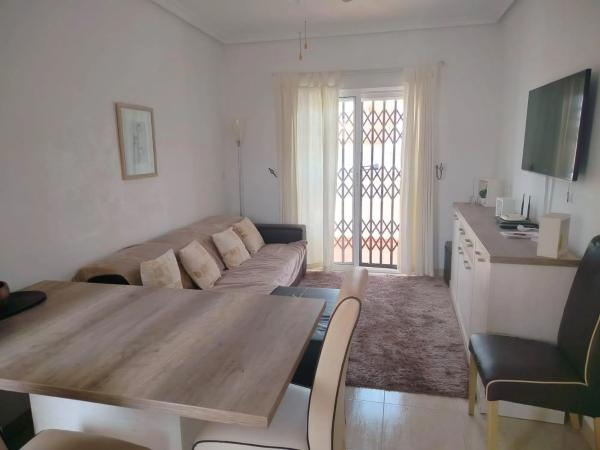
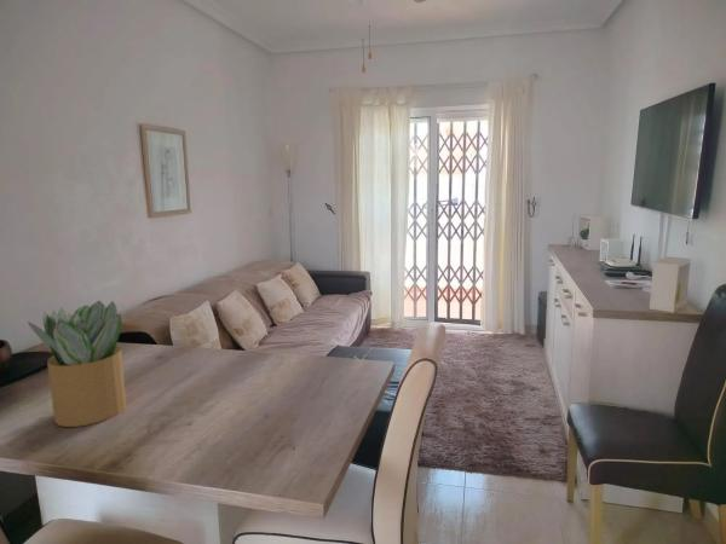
+ potted plant (80, 361)
